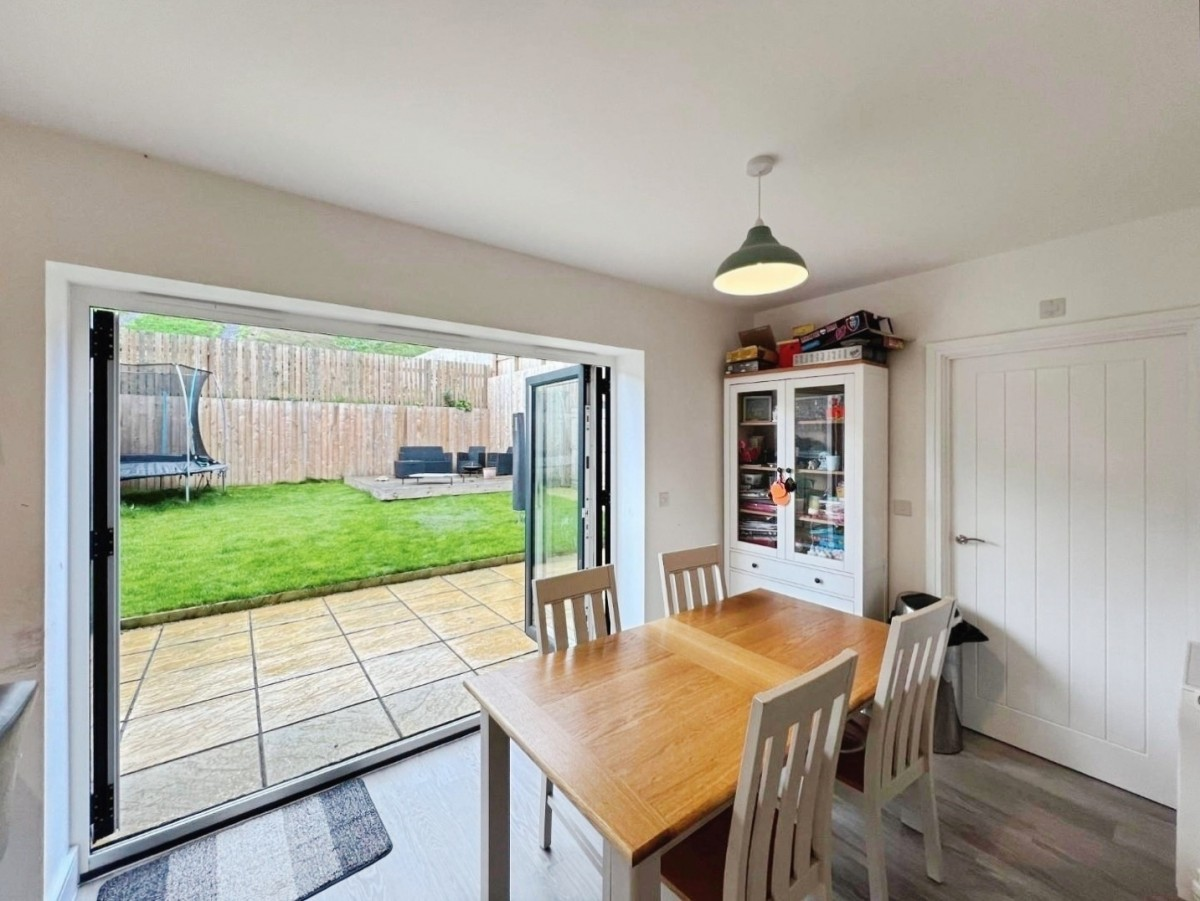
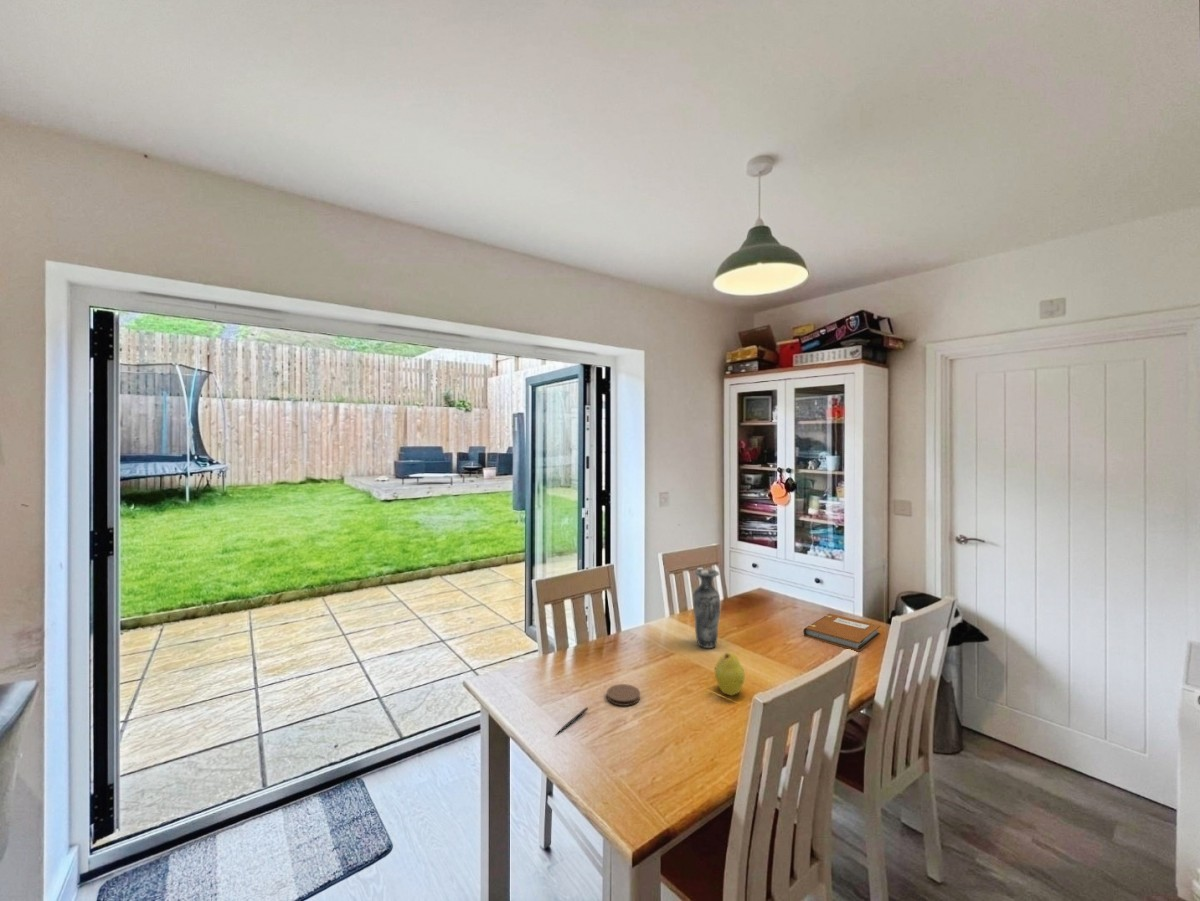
+ pen (571, 720)
+ coaster (623, 694)
+ notebook (842, 630)
+ fruit (729, 672)
+ vase (706, 608)
